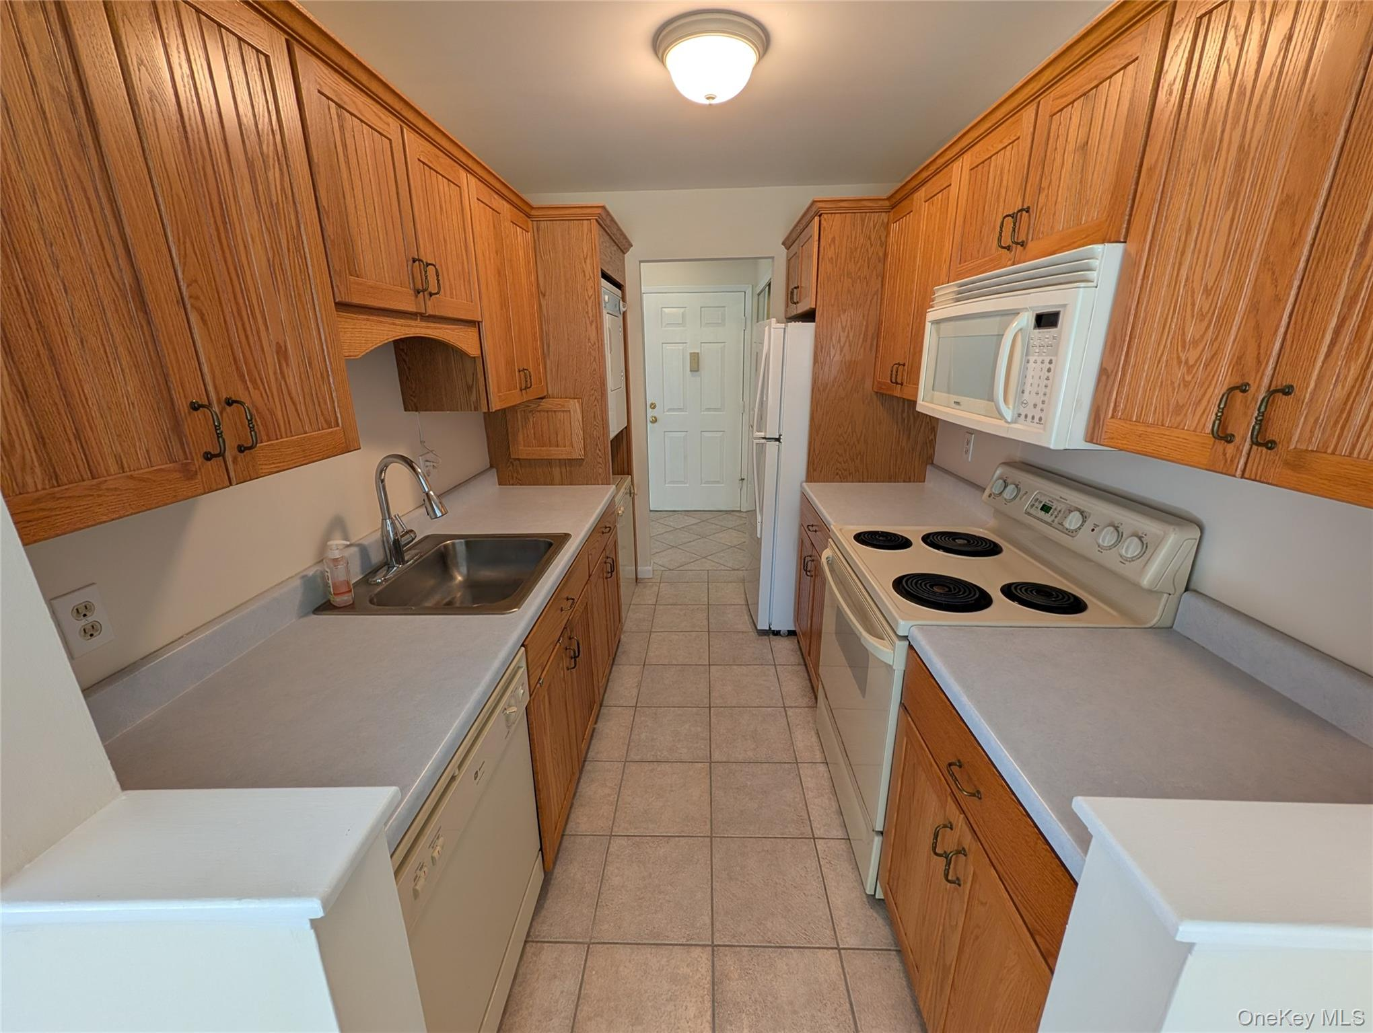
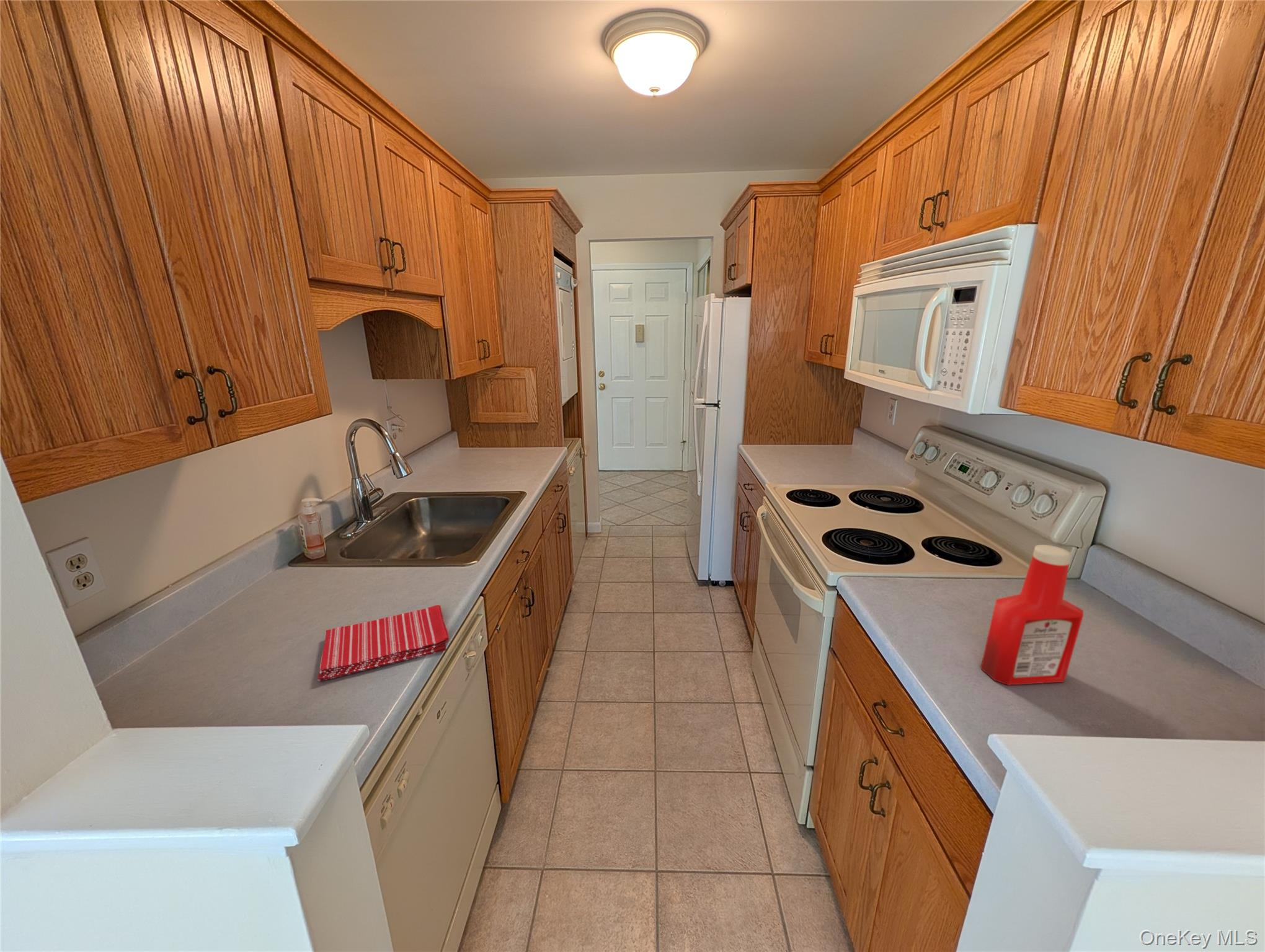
+ dish towel (386, 637)
+ soap bottle (1037, 614)
